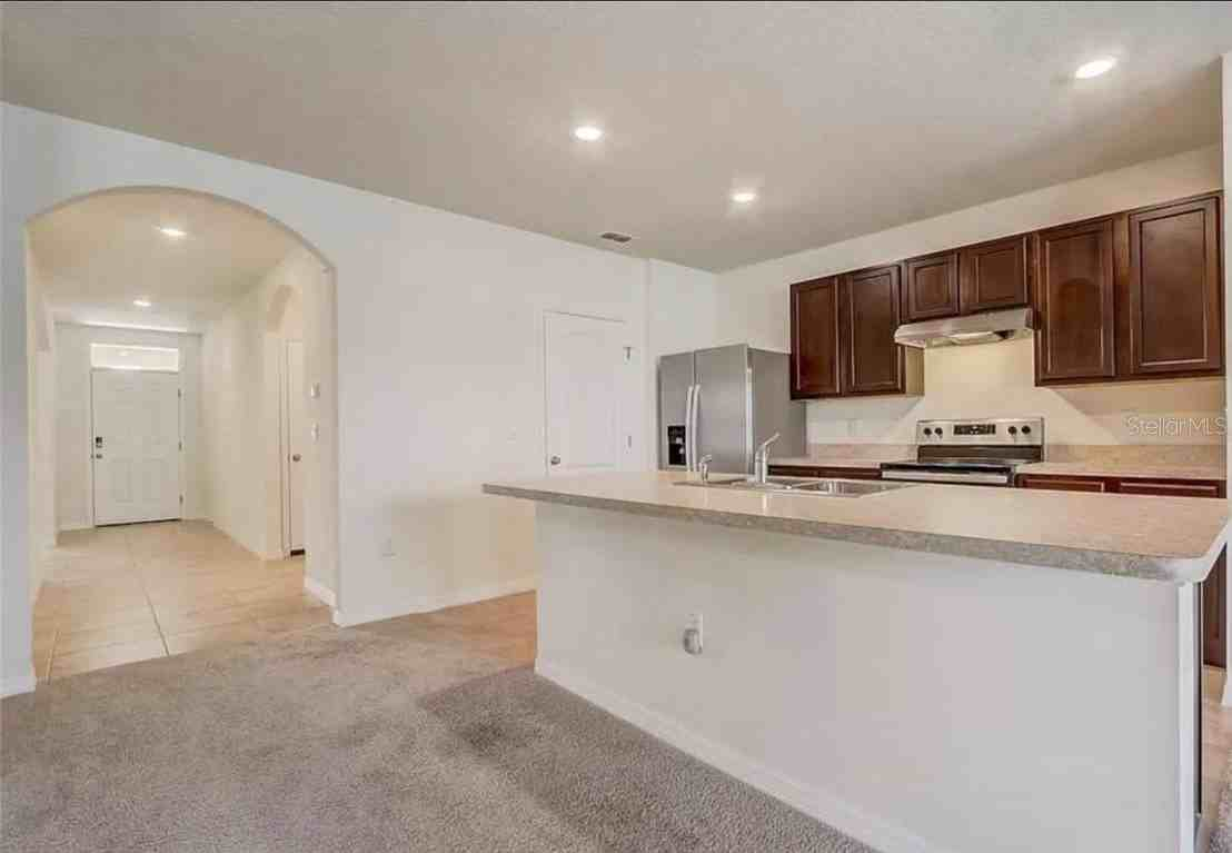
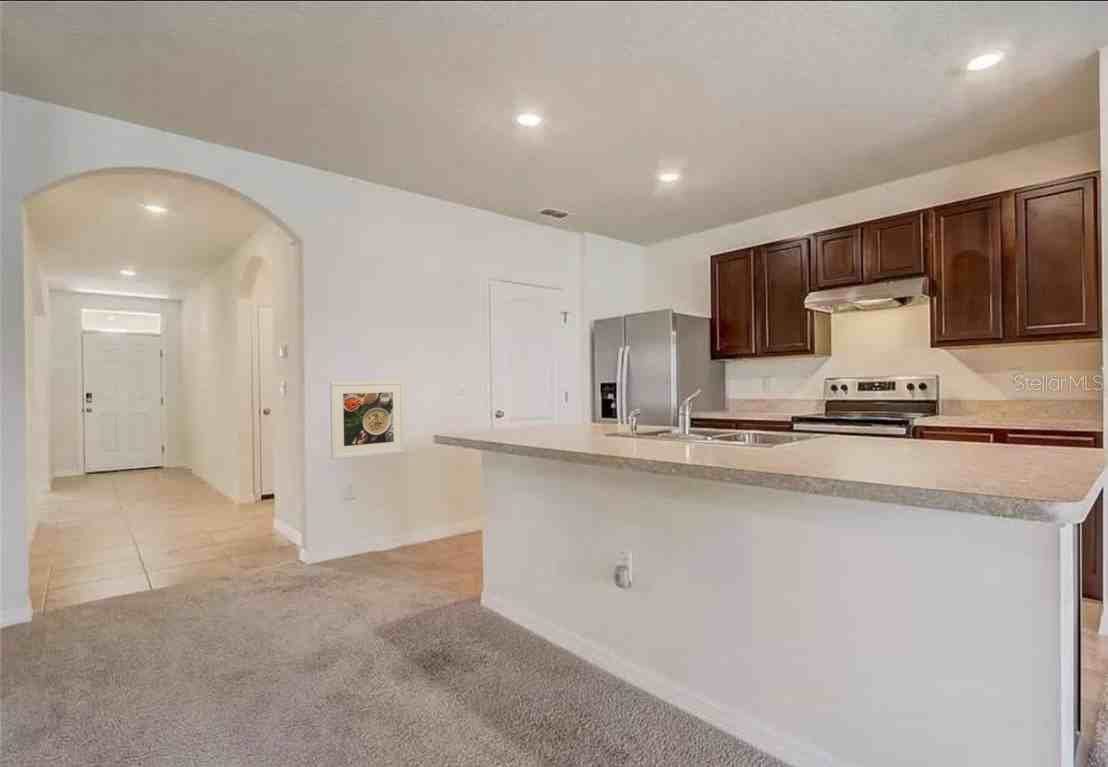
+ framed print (368, 418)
